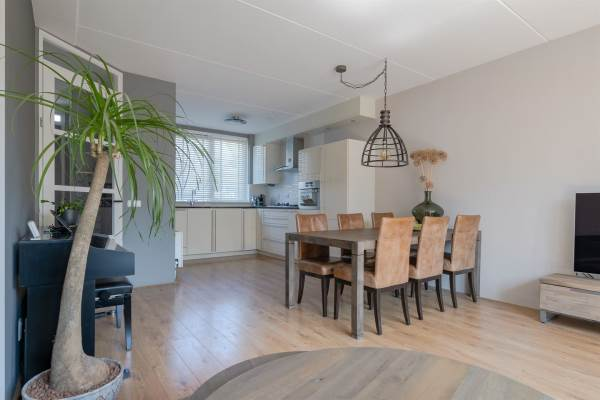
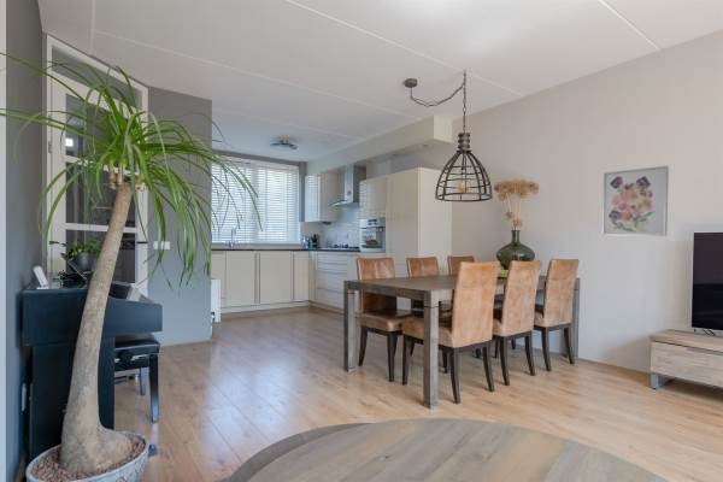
+ wall art (633, 202)
